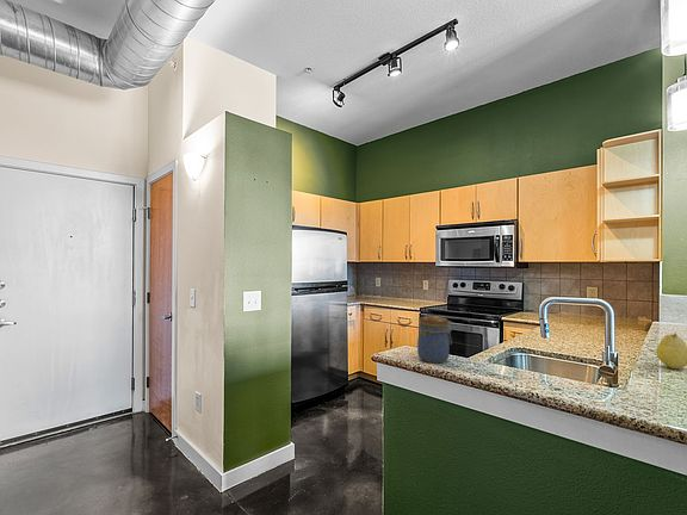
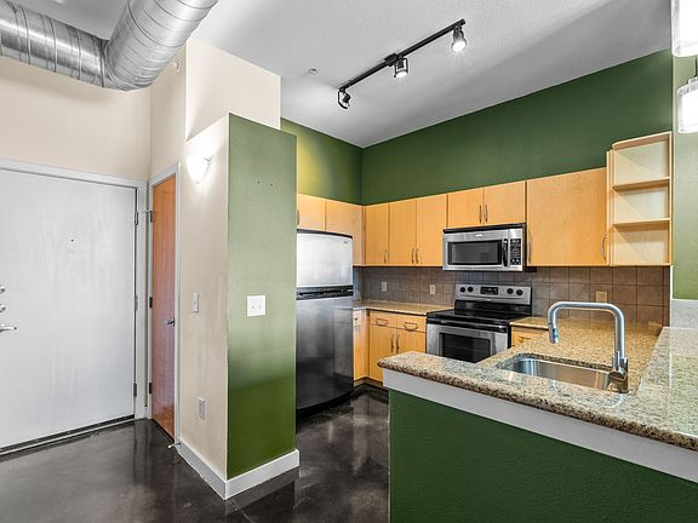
- jar (434, 337)
- fruit (671, 349)
